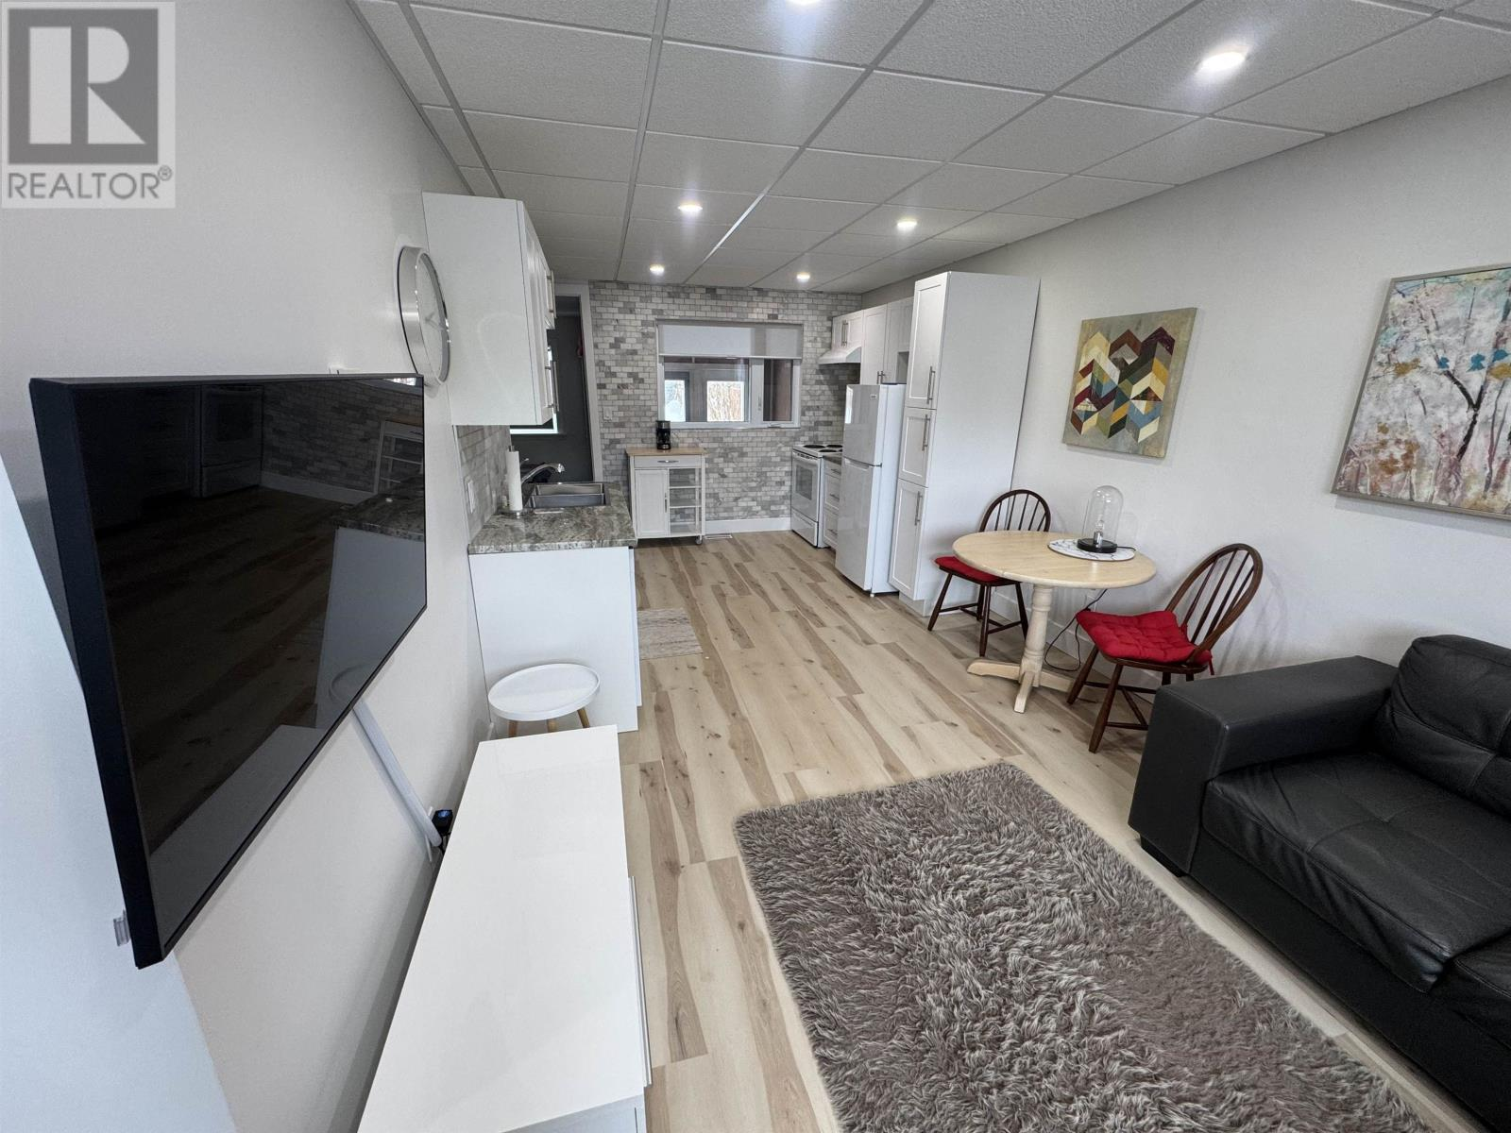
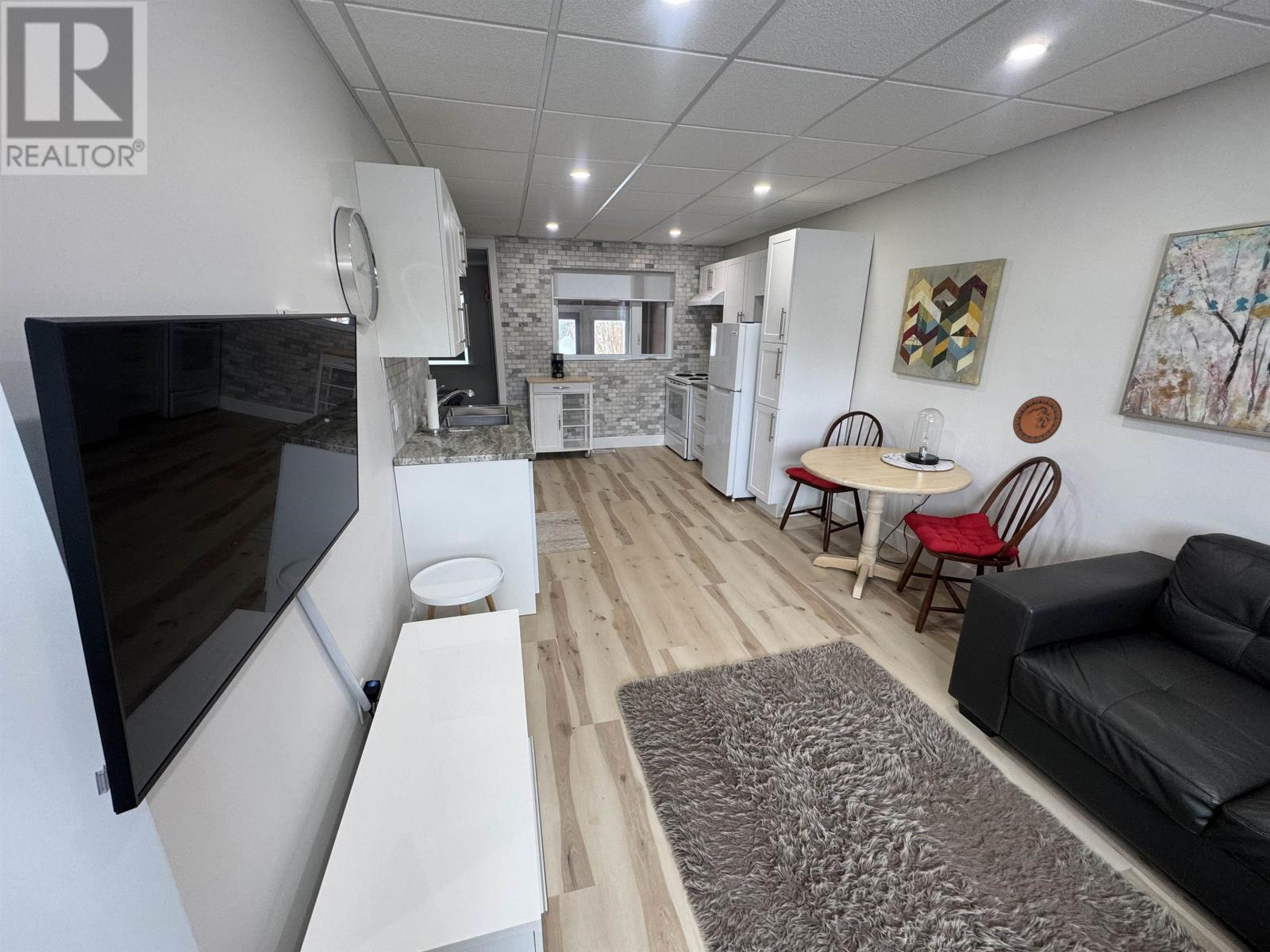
+ decorative plate (1037, 420)
